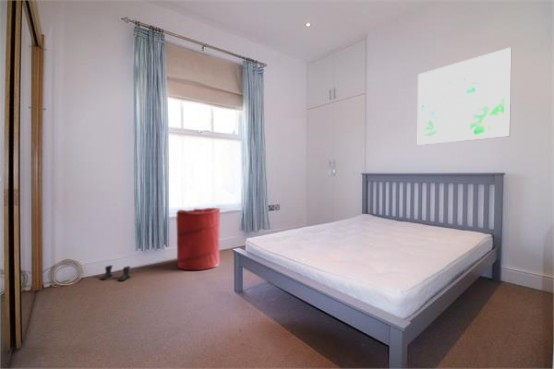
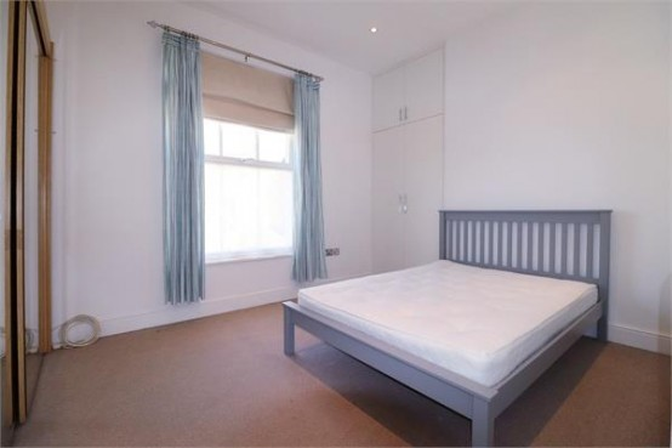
- wall art (459, 102)
- laundry hamper (198, 235)
- boots (112, 275)
